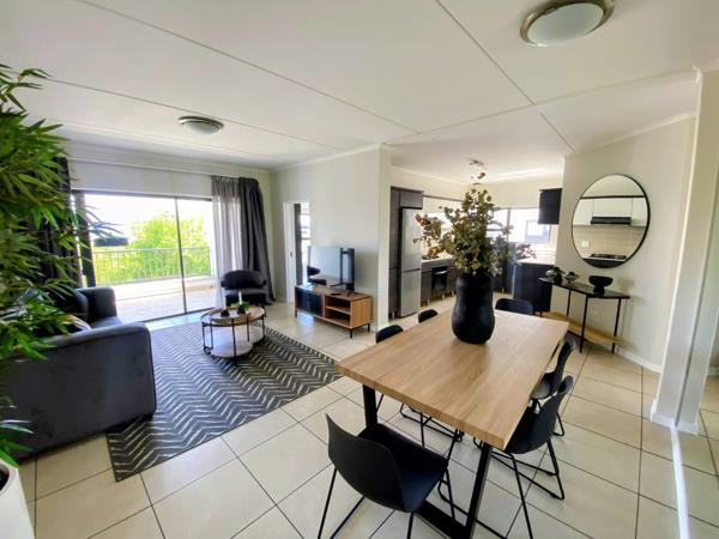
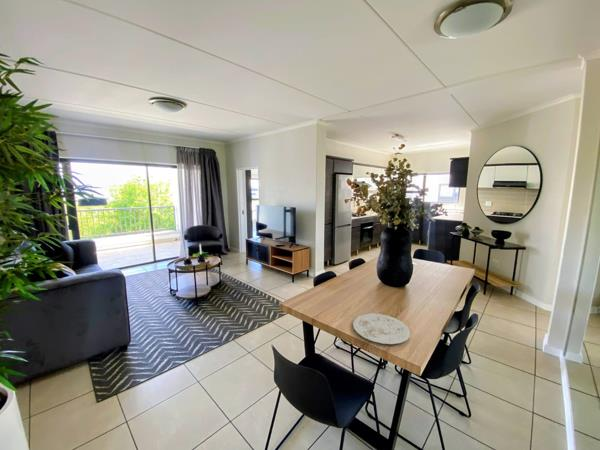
+ plate (380, 327)
